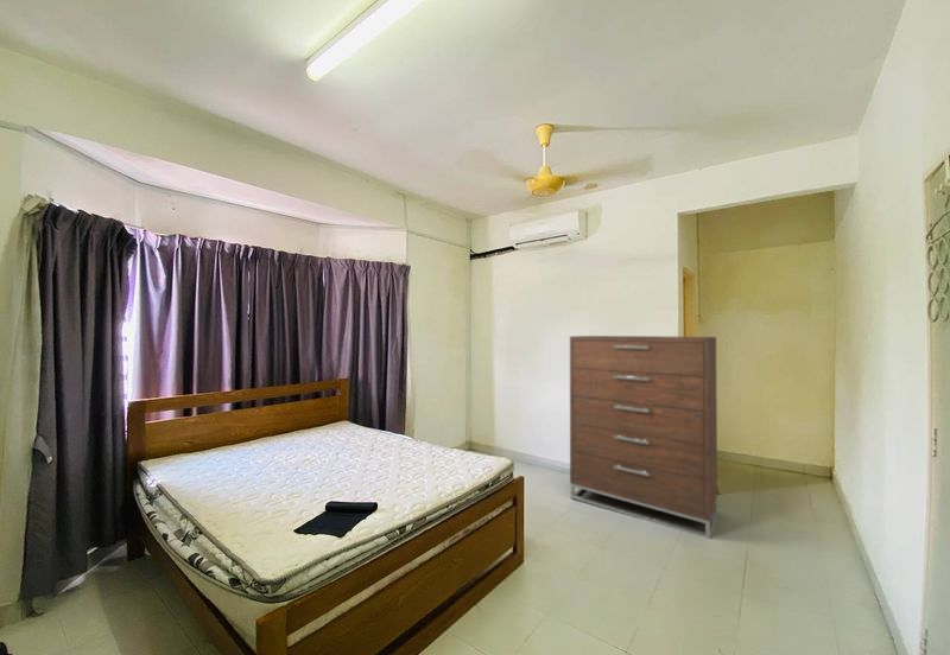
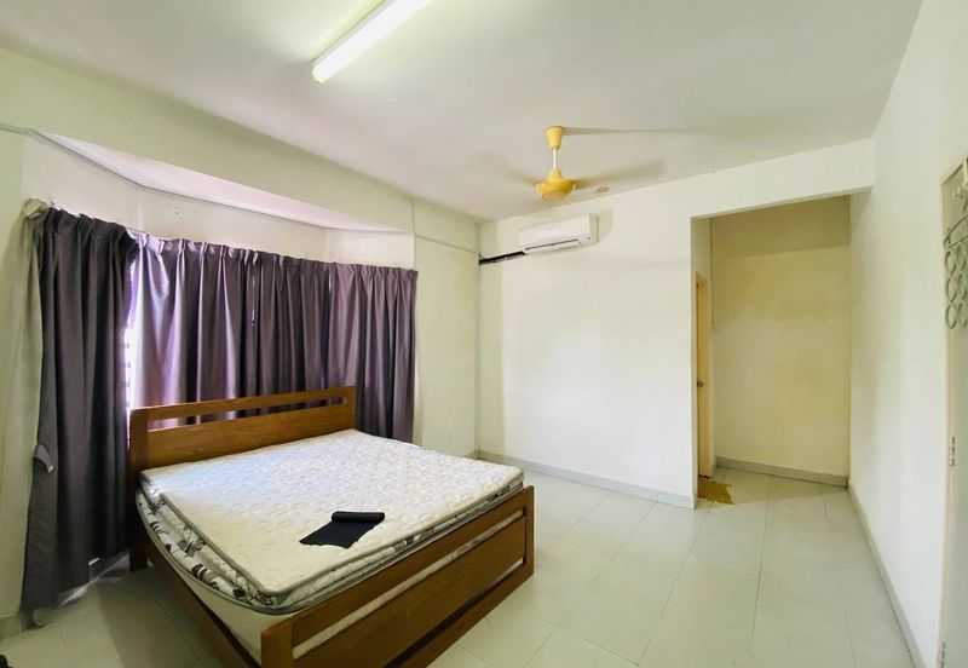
- dresser (639, 420)
